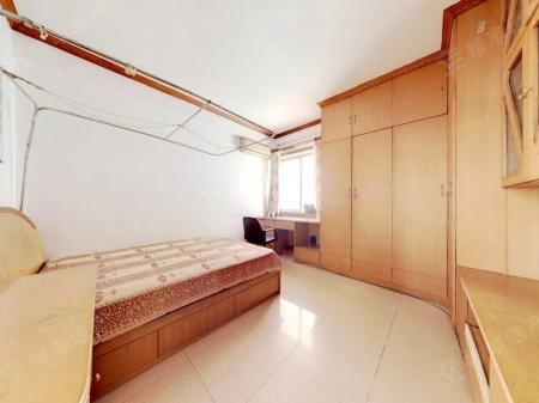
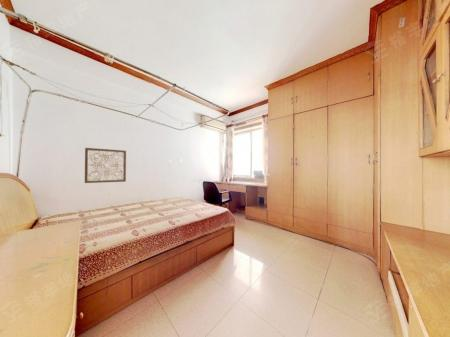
+ wall art (105, 166)
